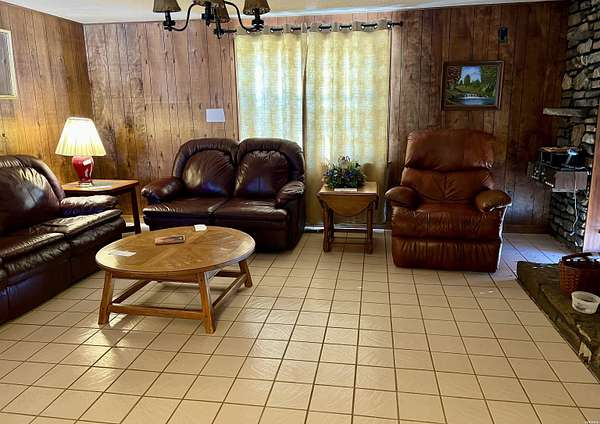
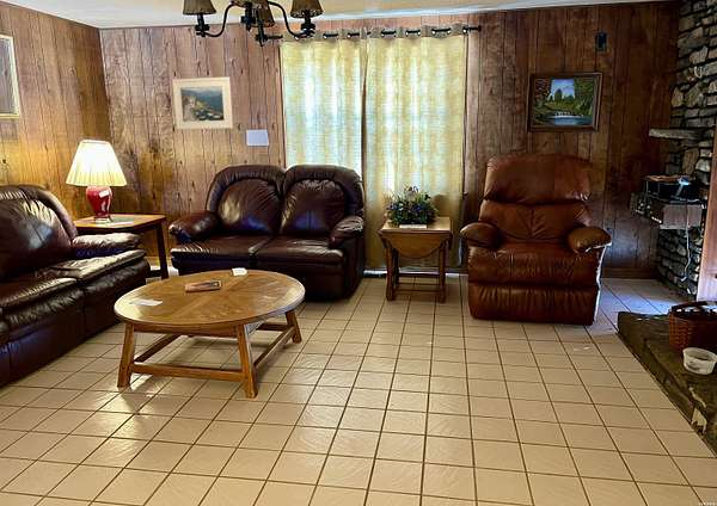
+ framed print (202, 104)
